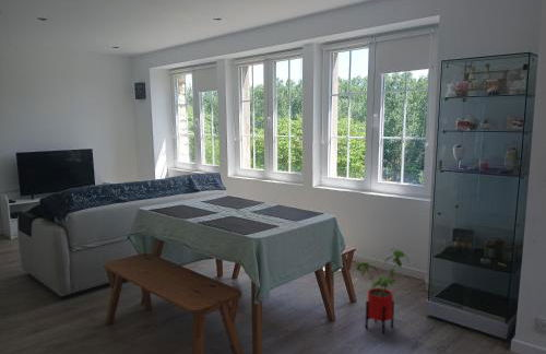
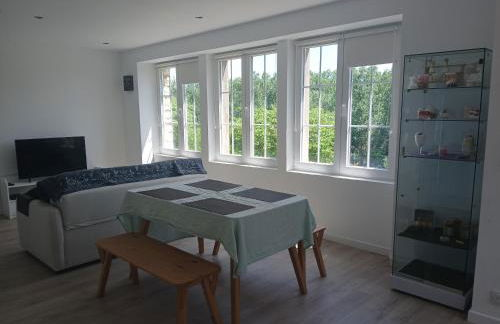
- house plant (383, 288)
